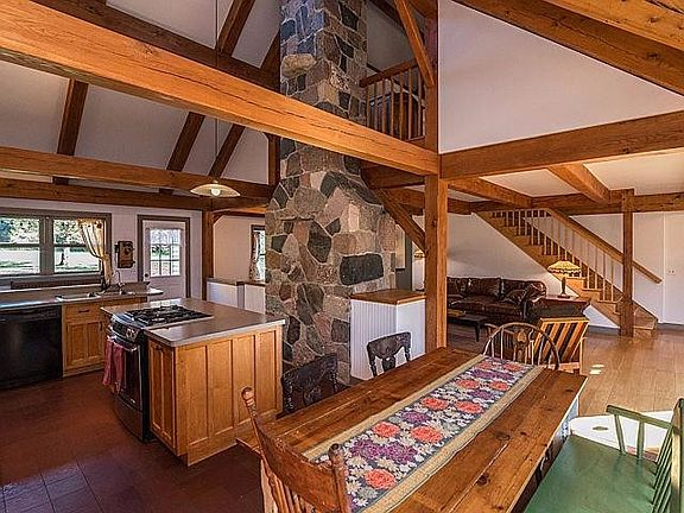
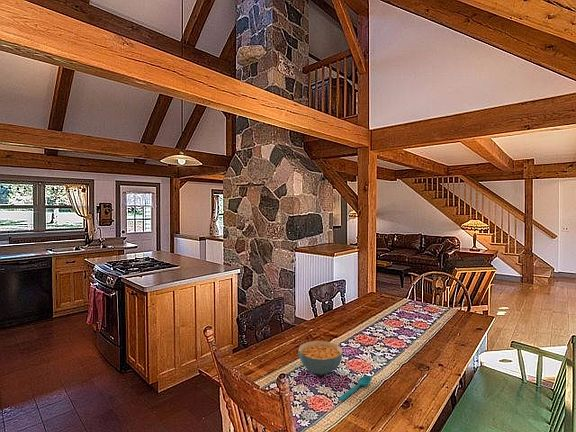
+ cereal bowl (320, 360)
+ spoon (355, 387)
